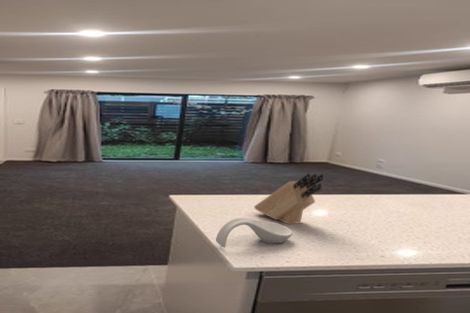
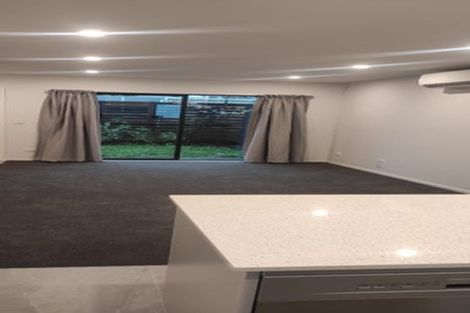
- knife block (289, 192)
- spoon rest (256, 230)
